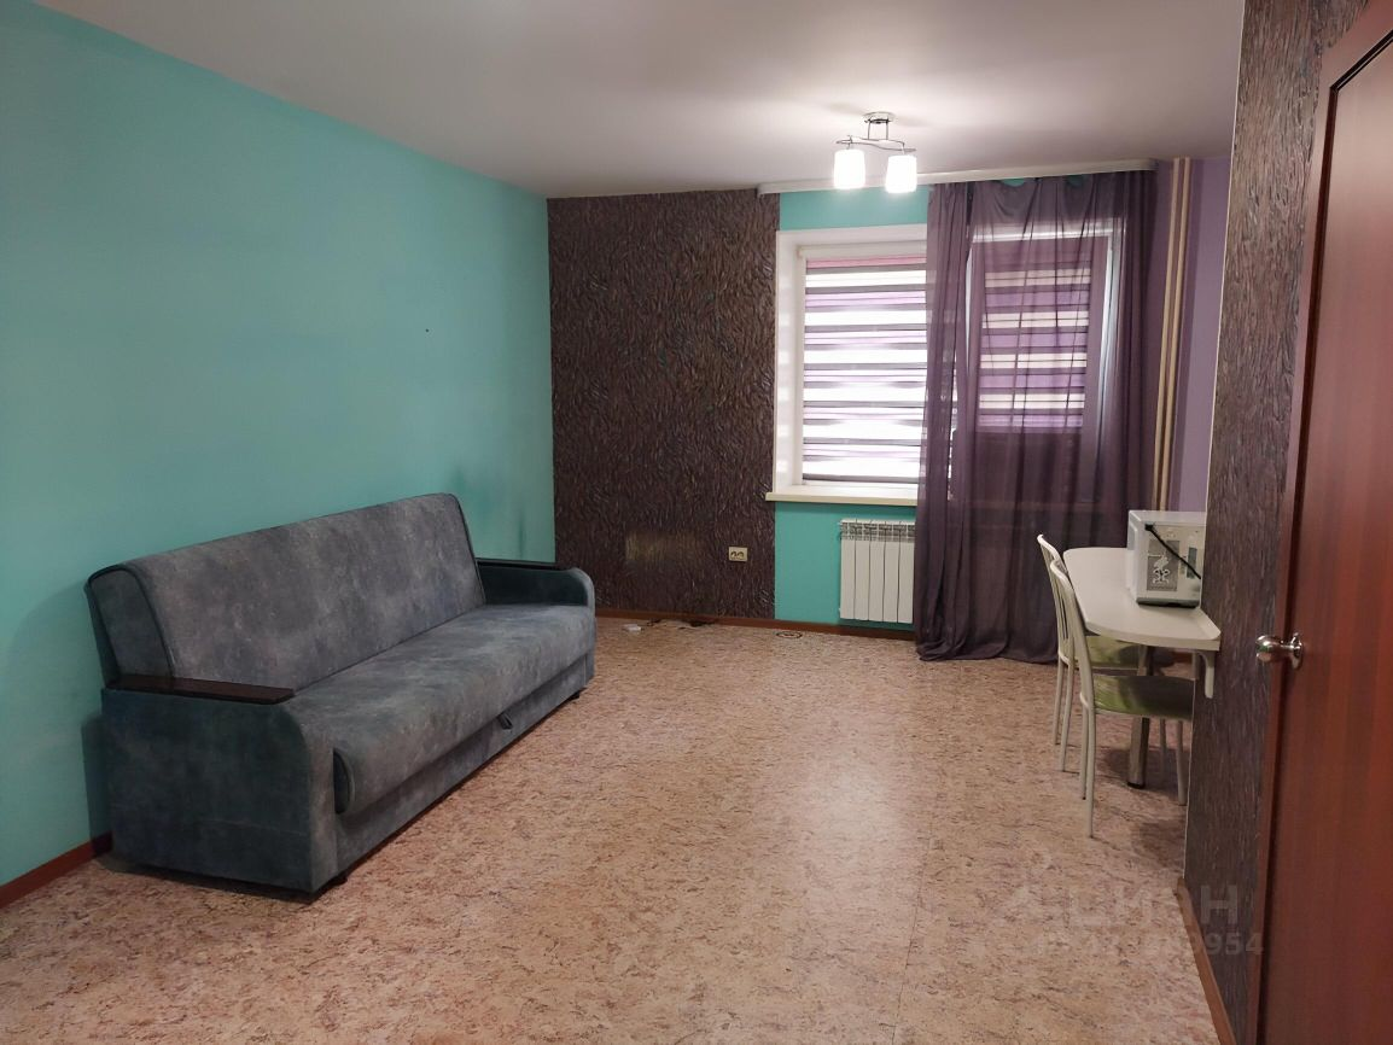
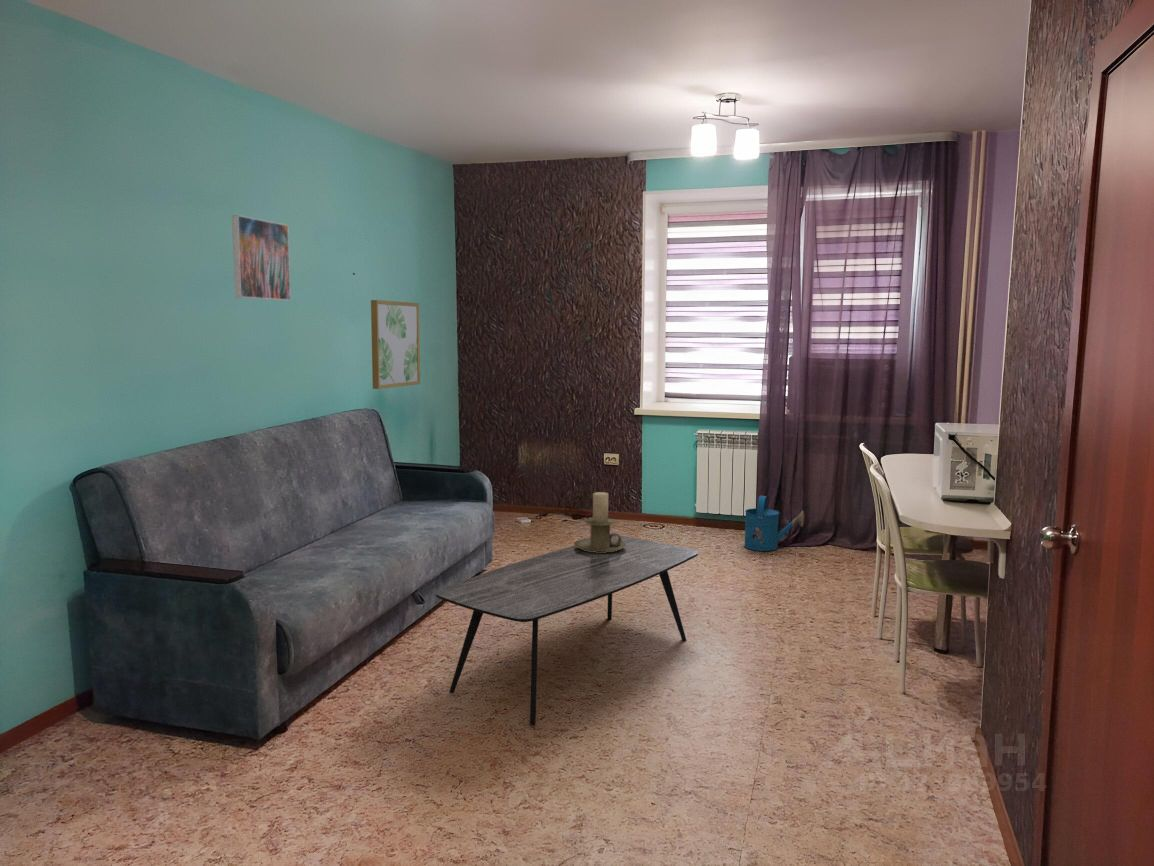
+ candle holder (600, 519)
+ wall art (396, 344)
+ watering can (774, 522)
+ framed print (262, 259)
+ coffee table (573, 607)
